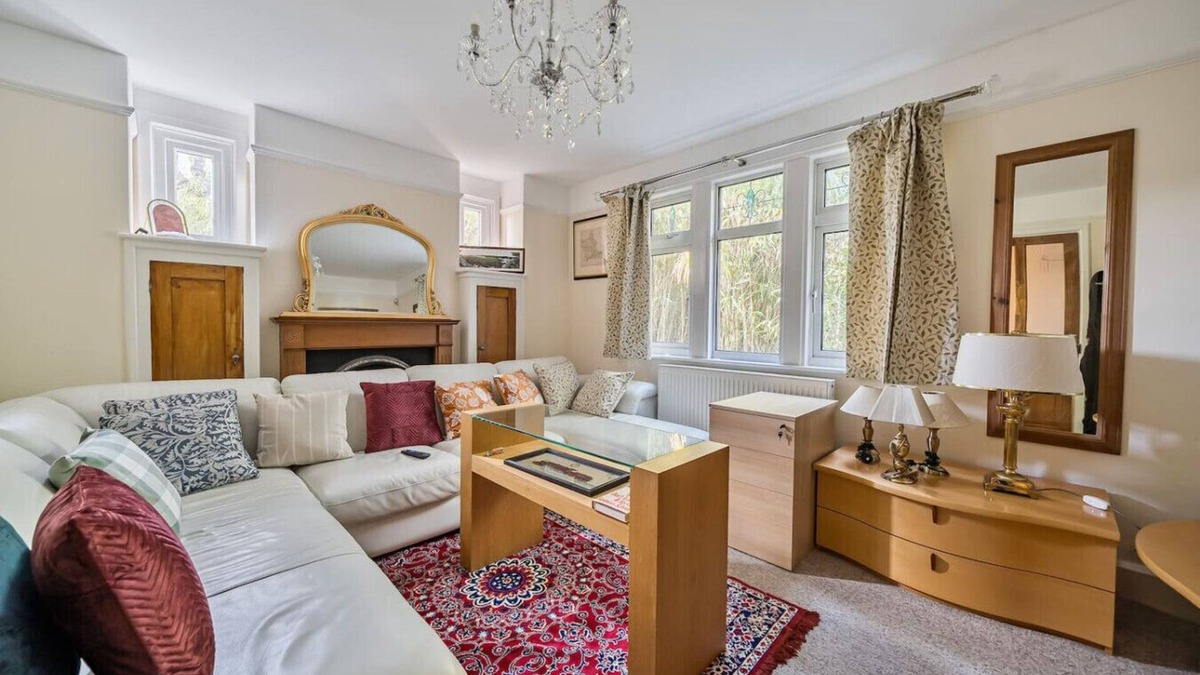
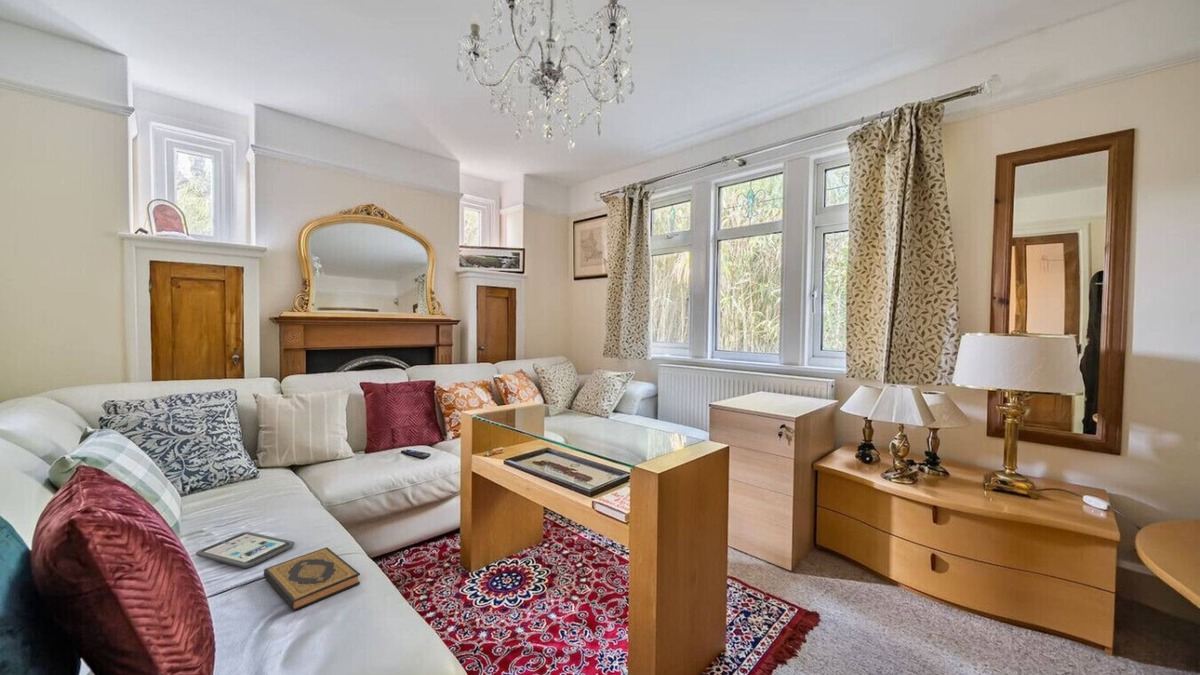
+ tablet (246, 549)
+ hardback book (311, 576)
